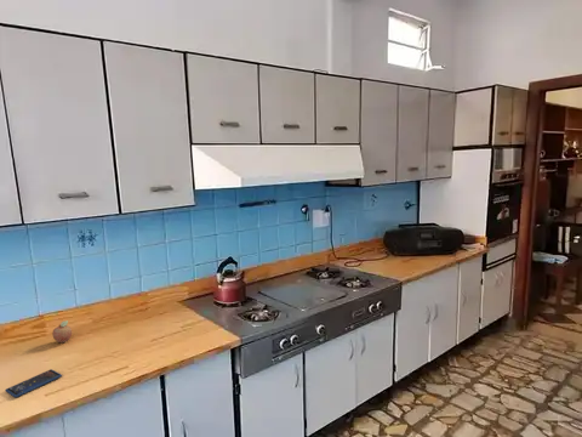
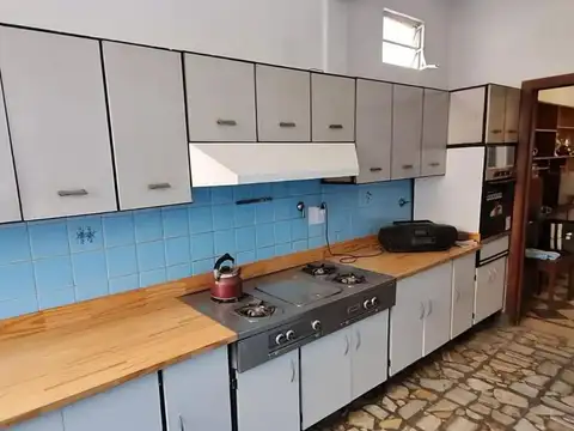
- smartphone (34, 382)
- fruit (62, 331)
